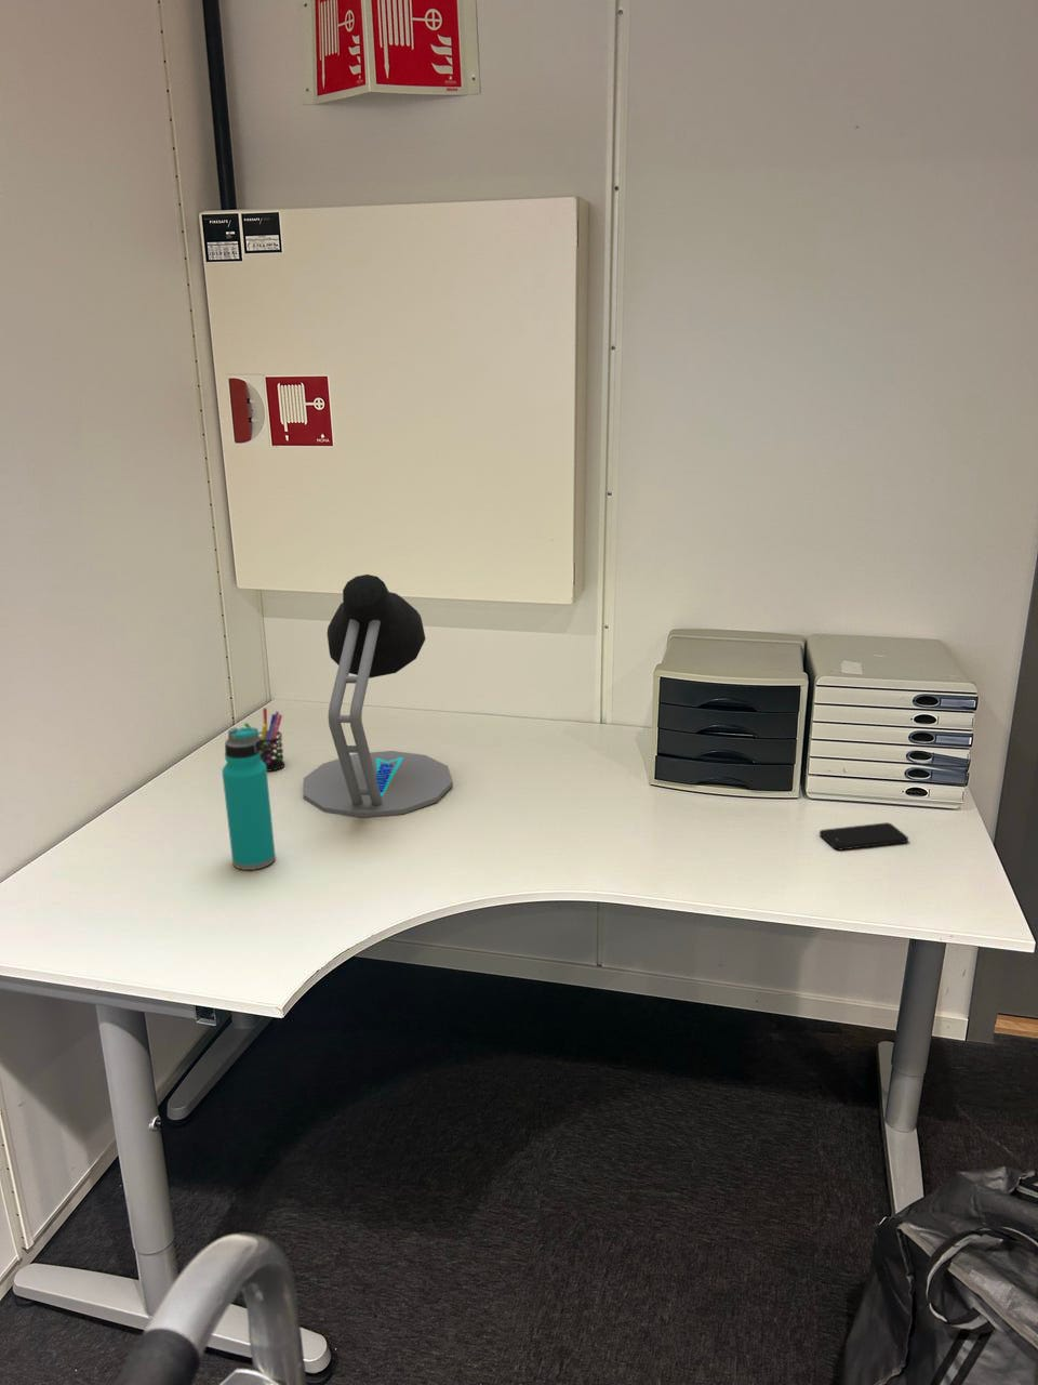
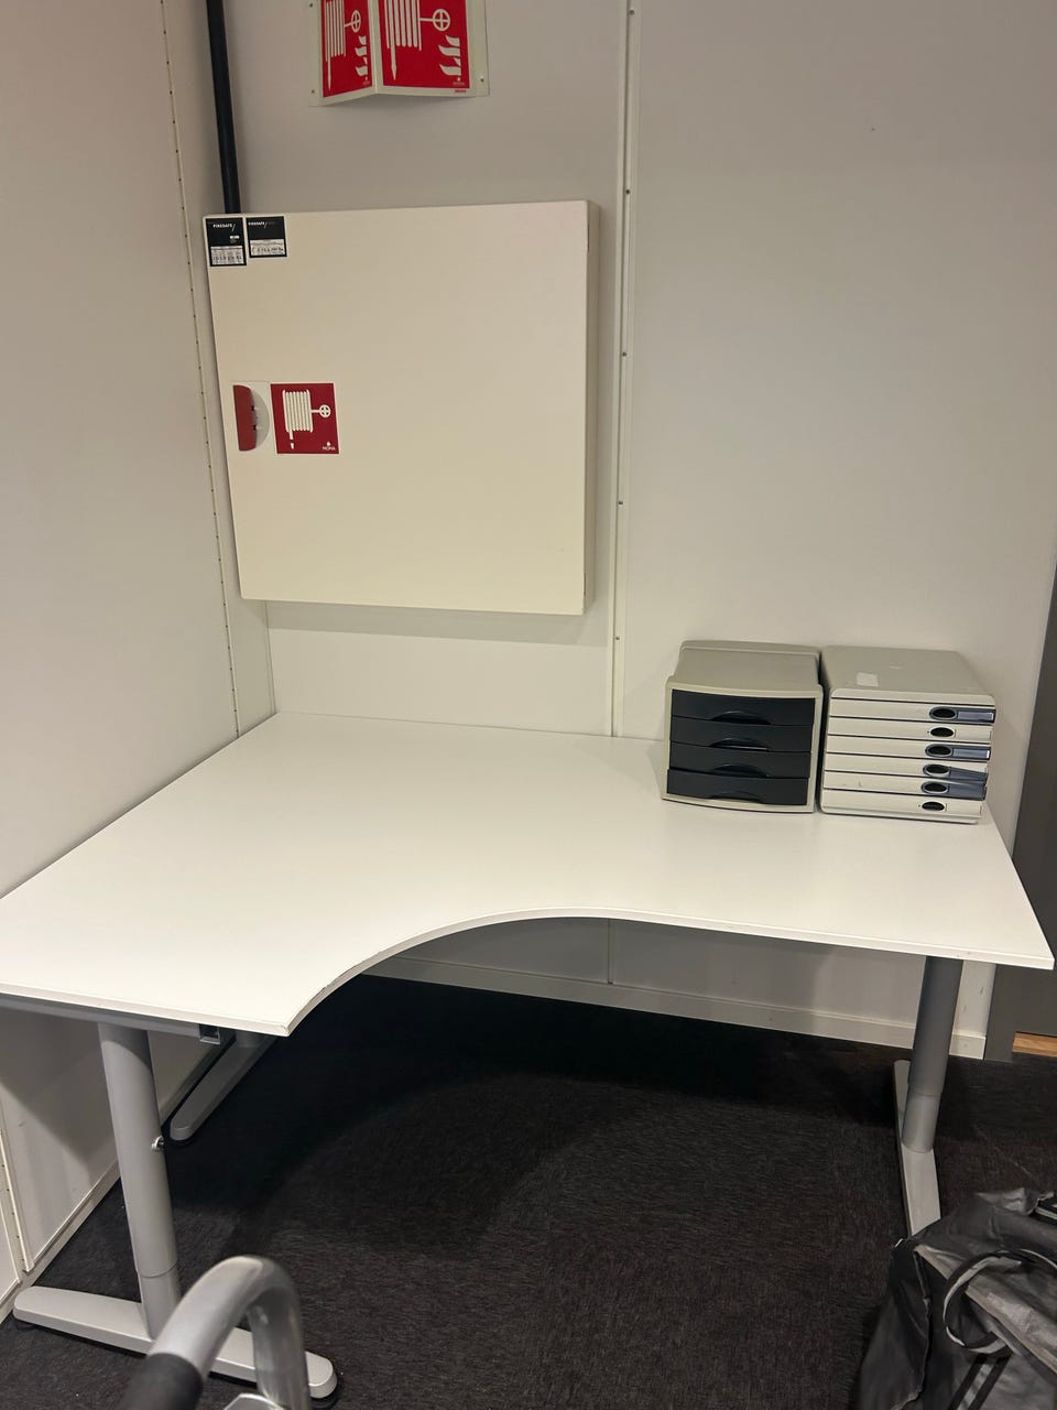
- desk lamp (365, 689)
- water bottle (246, 795)
- smartphone (862, 835)
- pen holder (264, 739)
